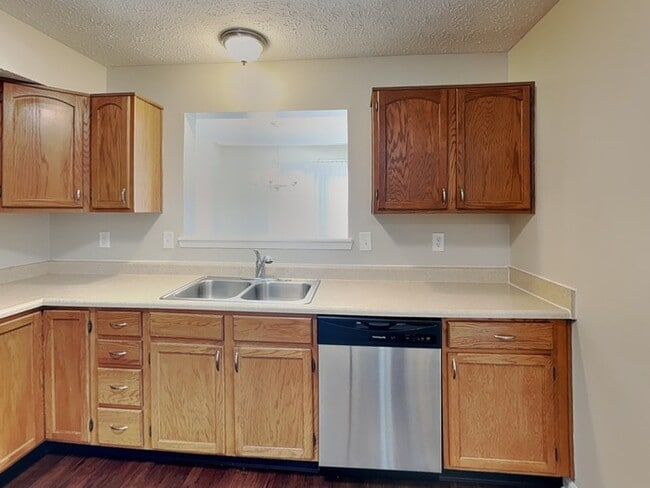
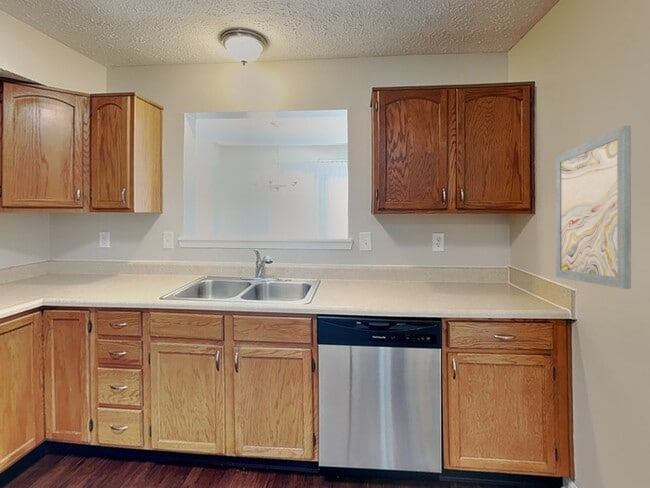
+ wall art (587, 212)
